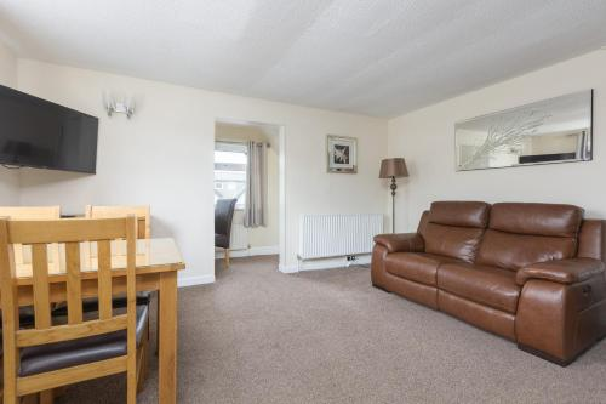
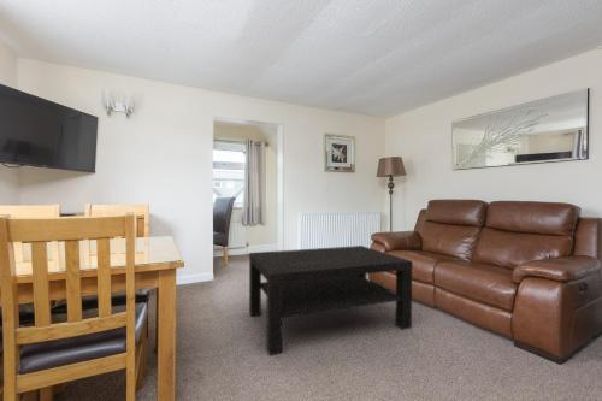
+ coffee table (325, 288)
